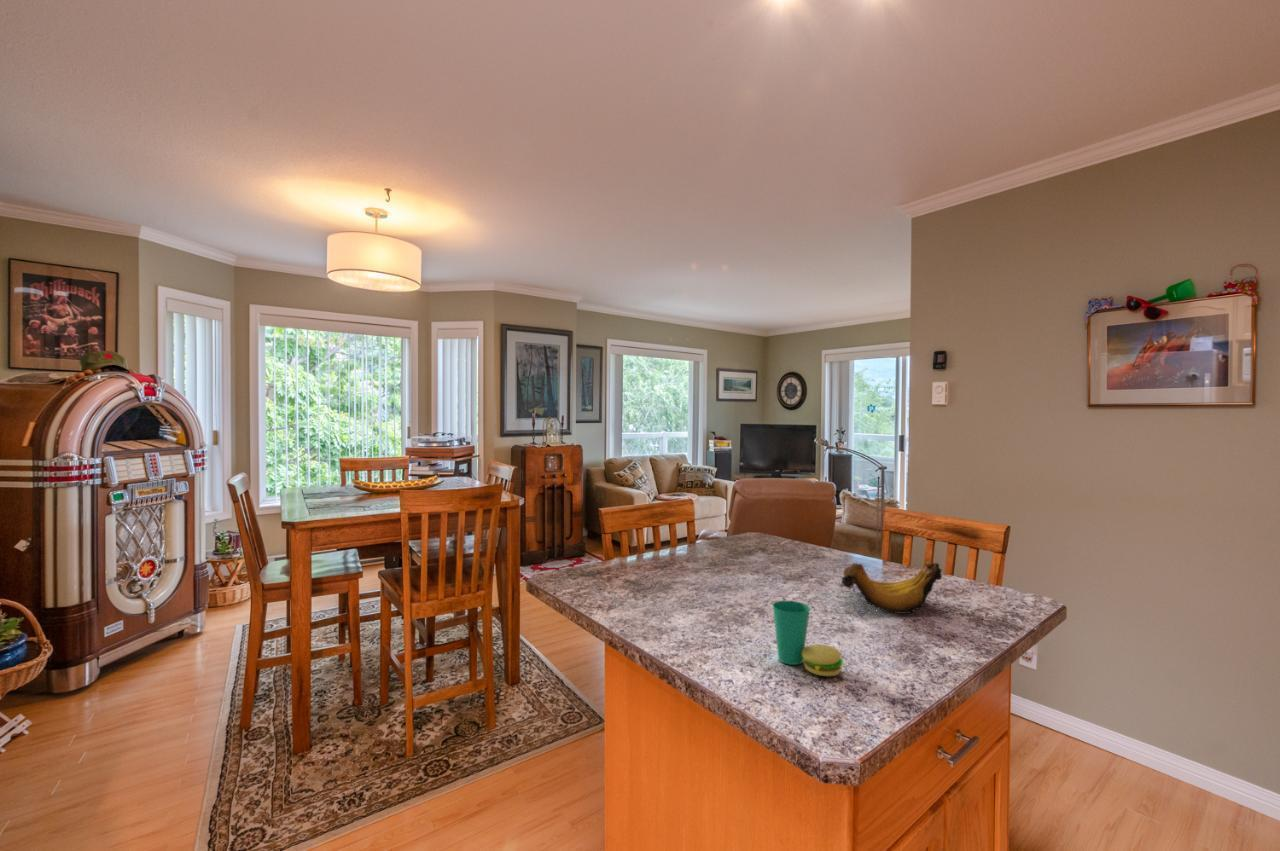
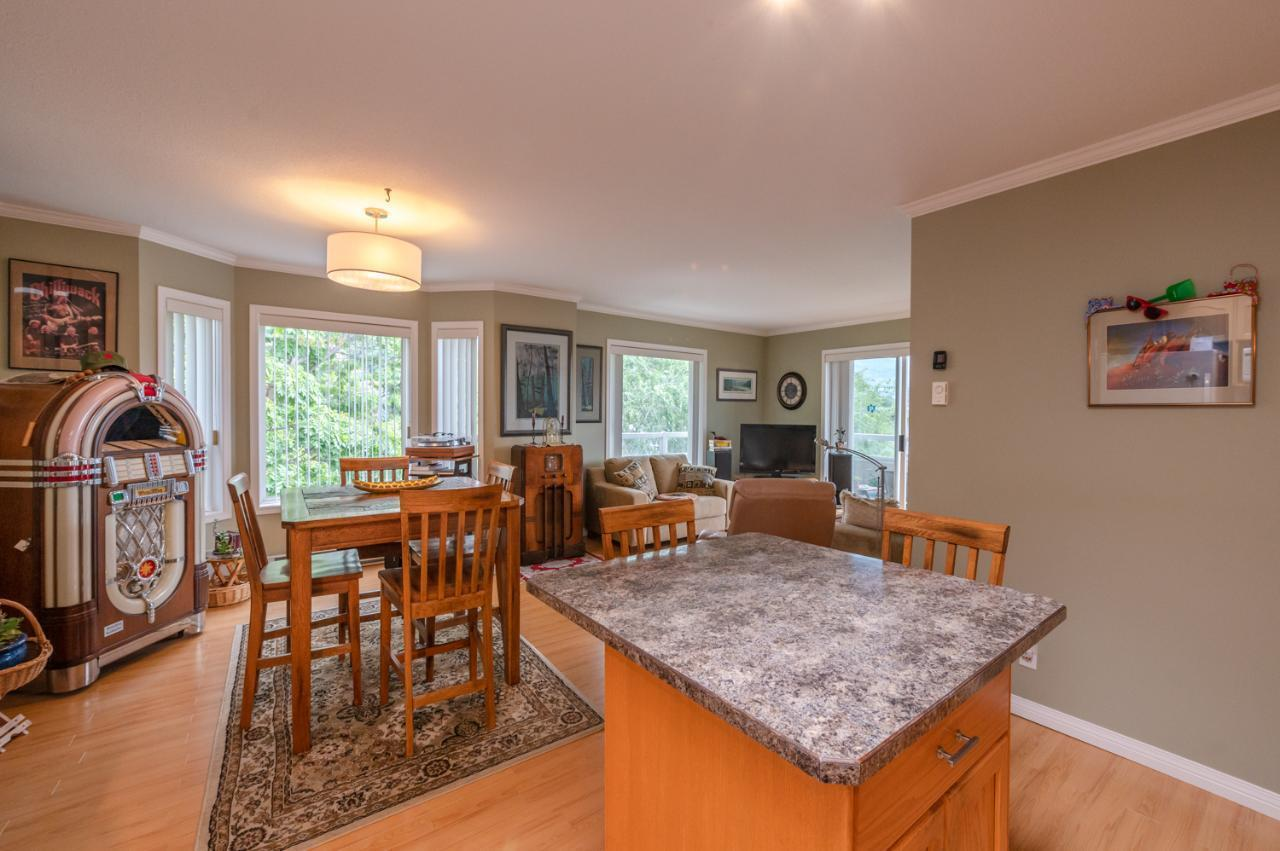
- banana bunch (879, 582)
- cup (805, 637)
